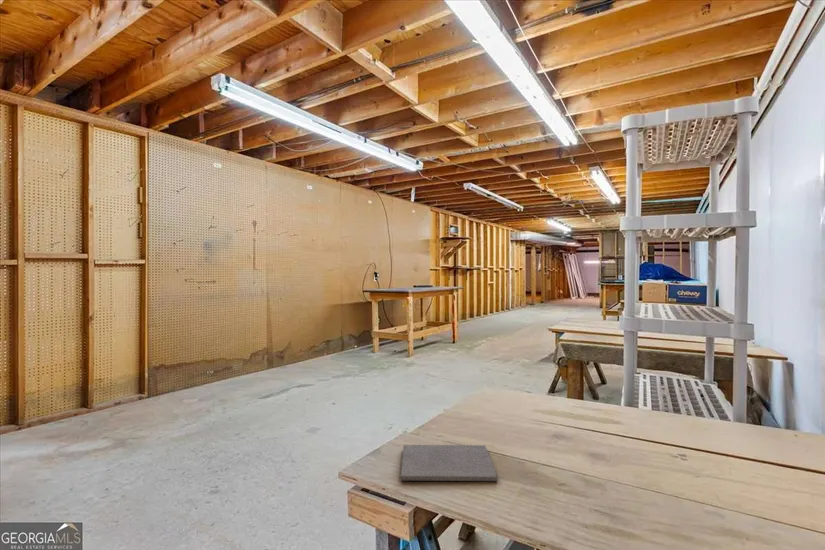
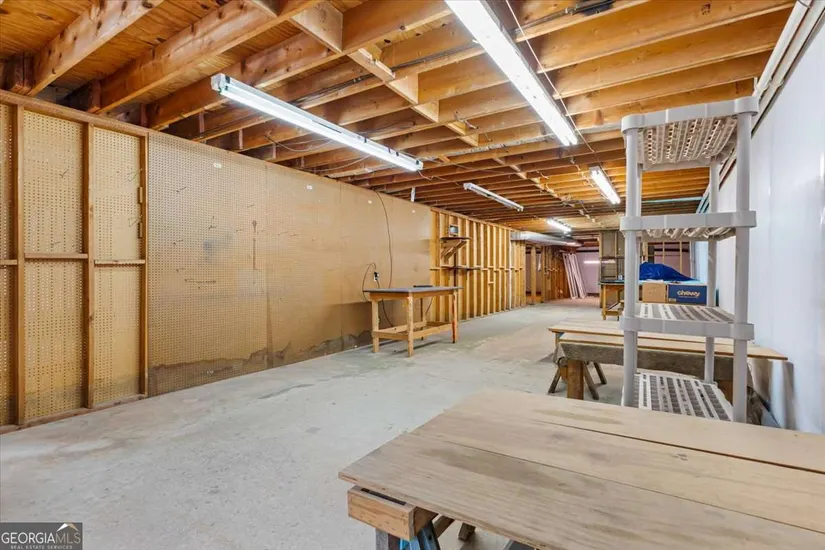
- notepad (446, 461)
